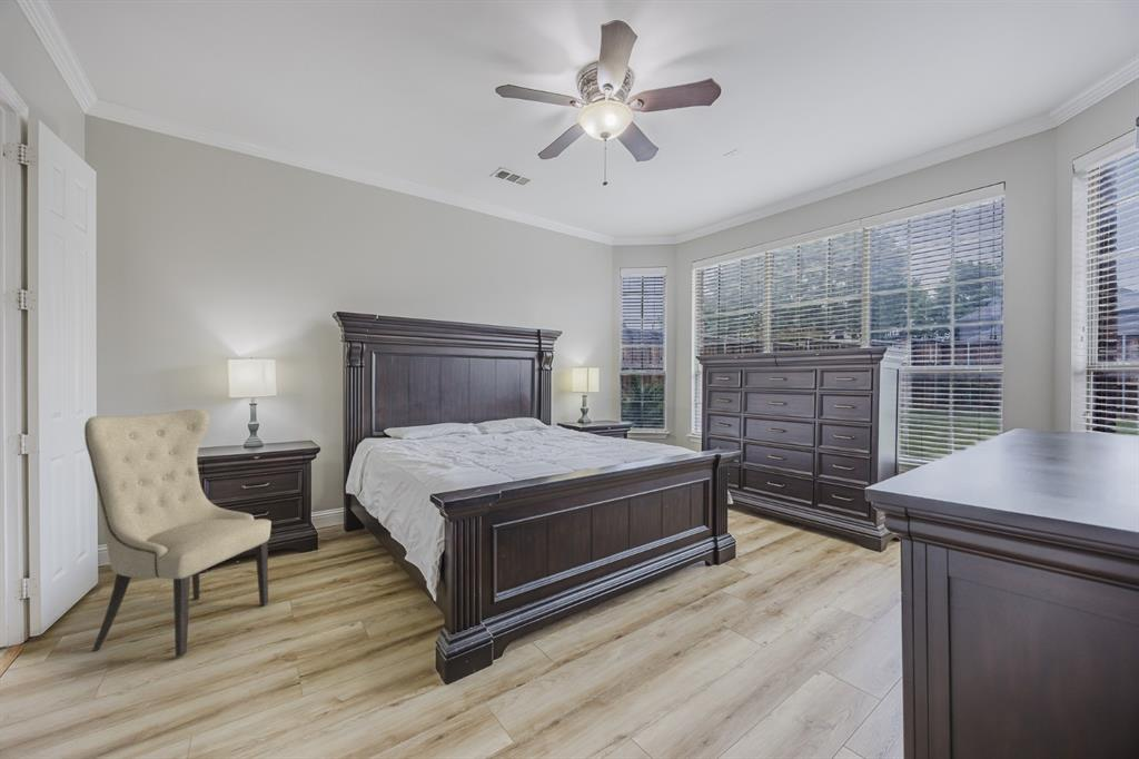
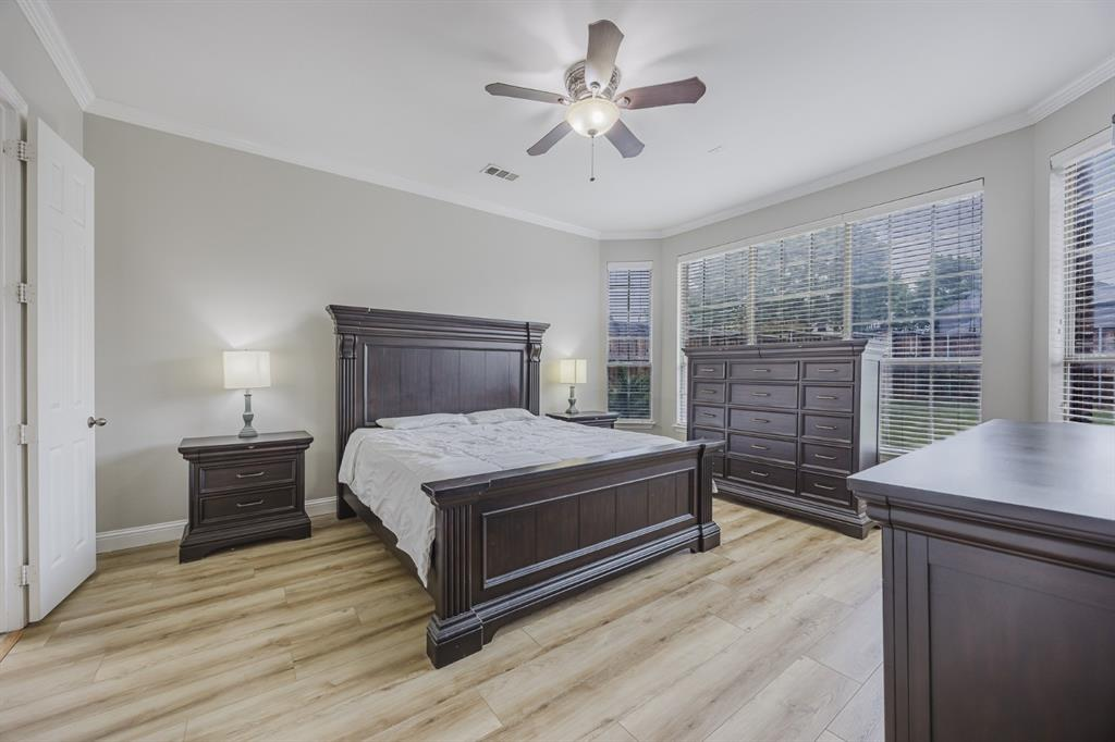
- chair (182, 519)
